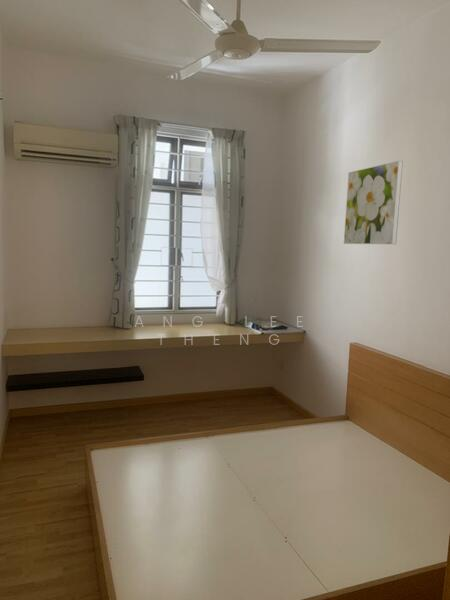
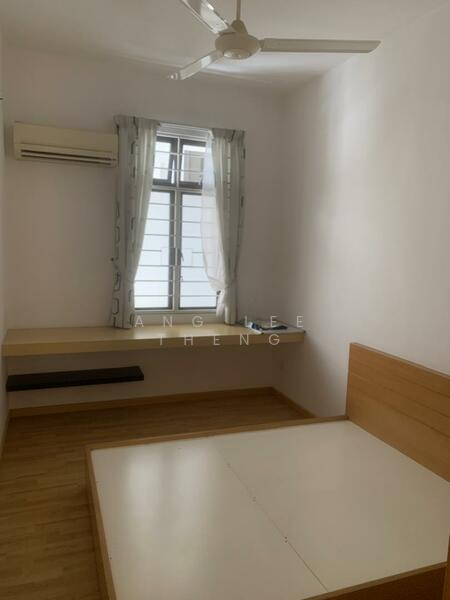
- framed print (370, 206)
